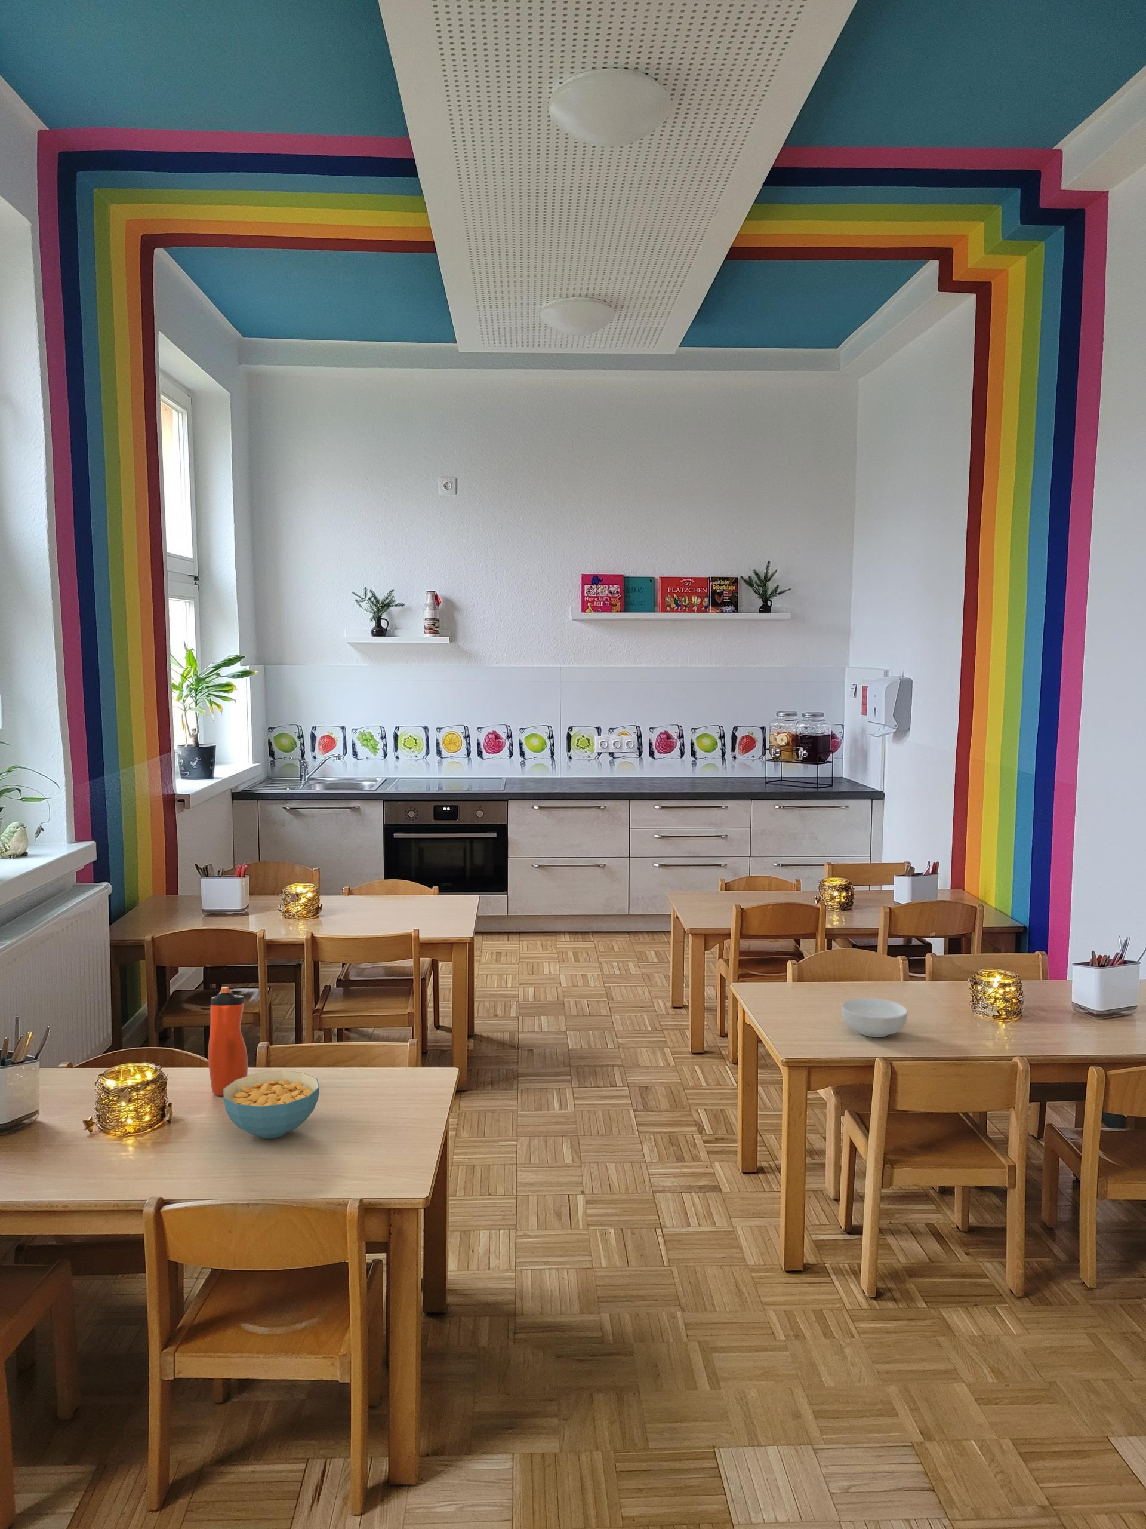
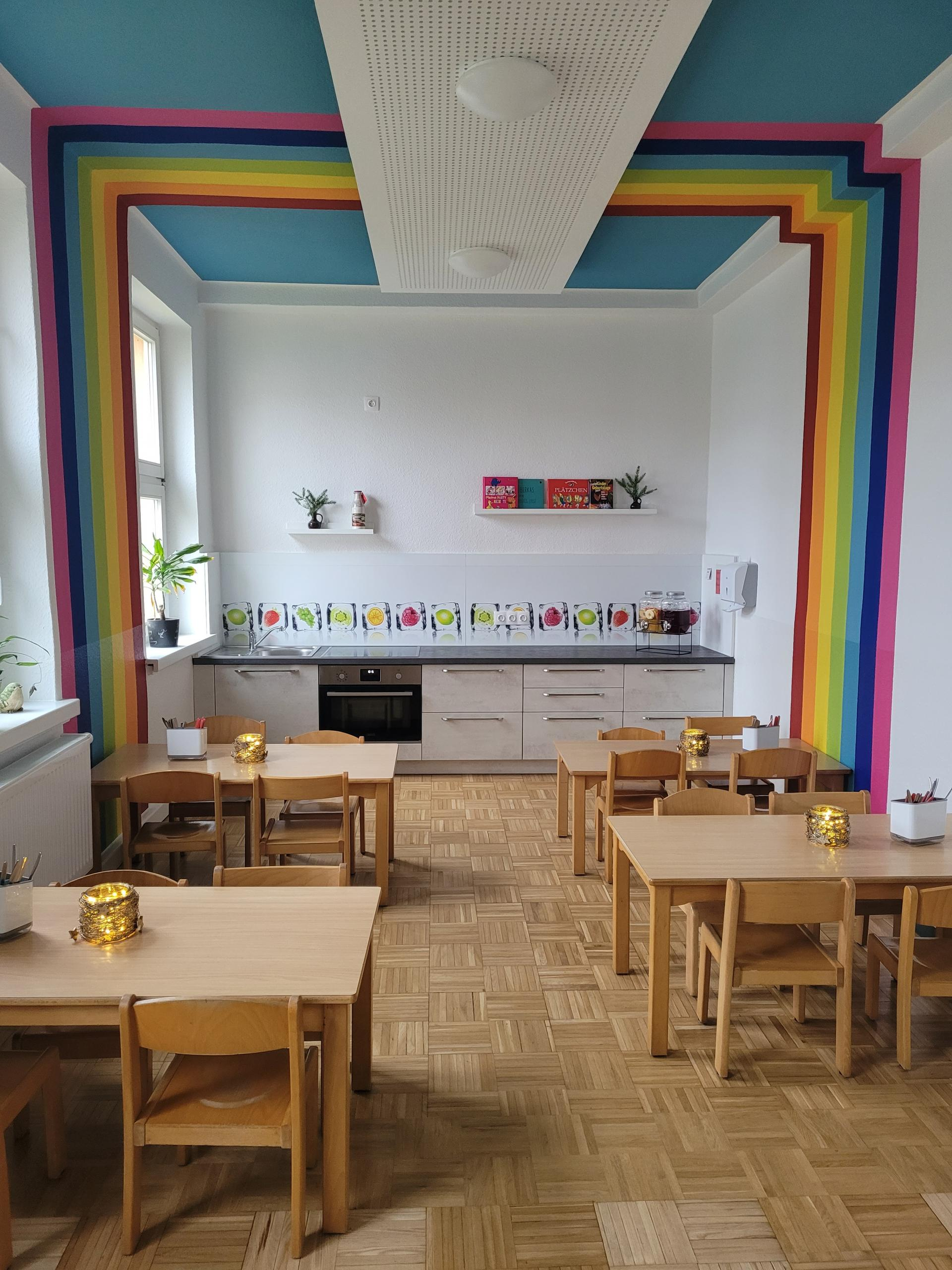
- water bottle (228, 1039)
- cereal bowl (874, 1020)
- cereal bowl (272, 1110)
